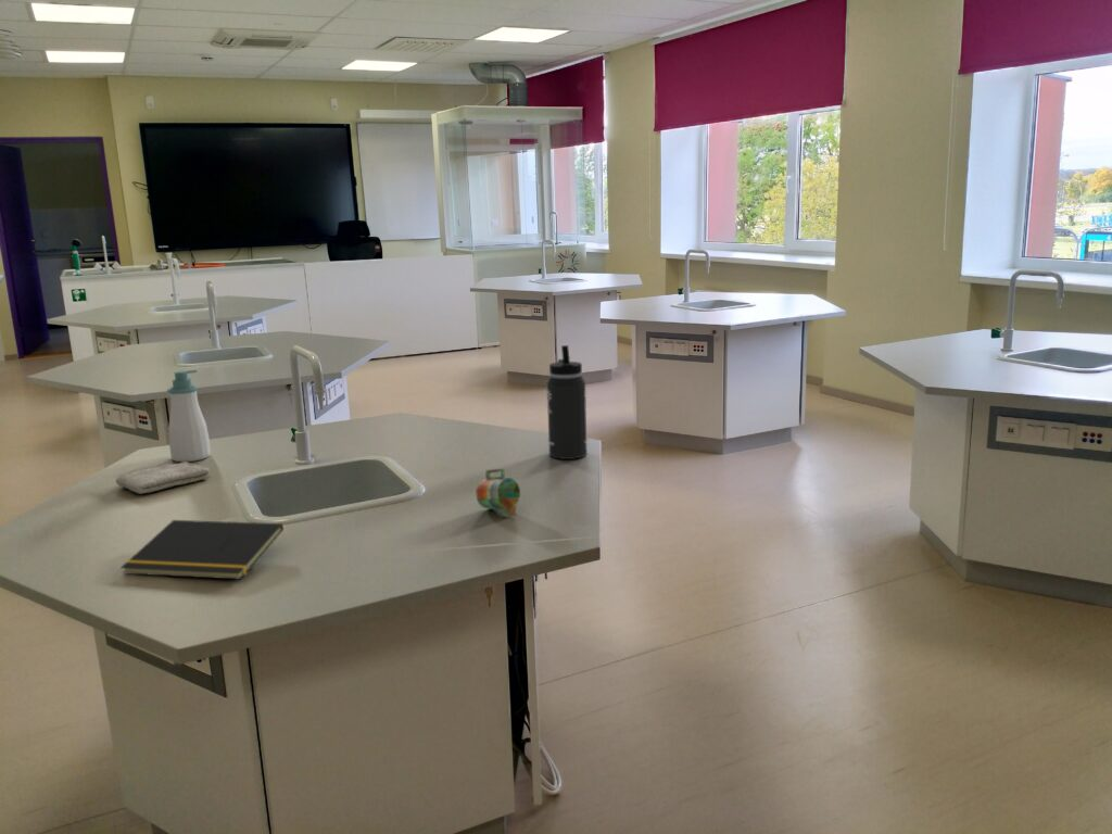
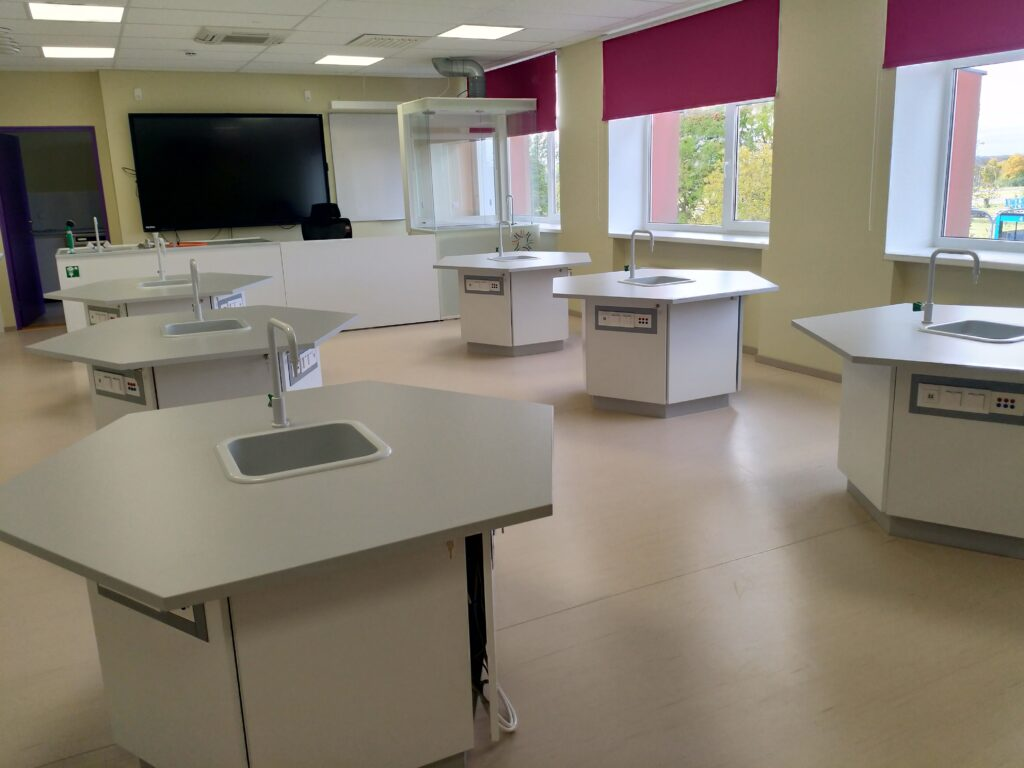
- measuring cup (486, 485)
- soap bottle (186, 415)
- washcloth (164, 476)
- thermos bottle (566, 400)
- notepad (204, 547)
